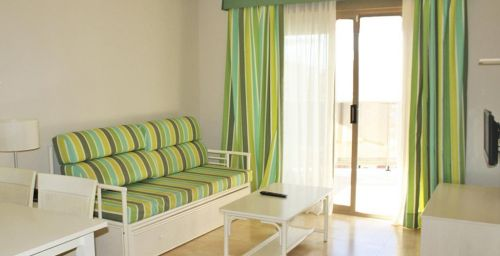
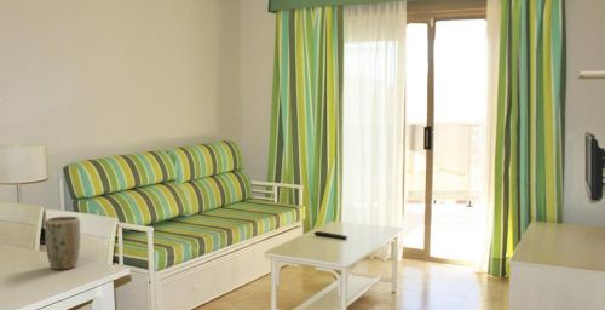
+ plant pot (63, 242)
